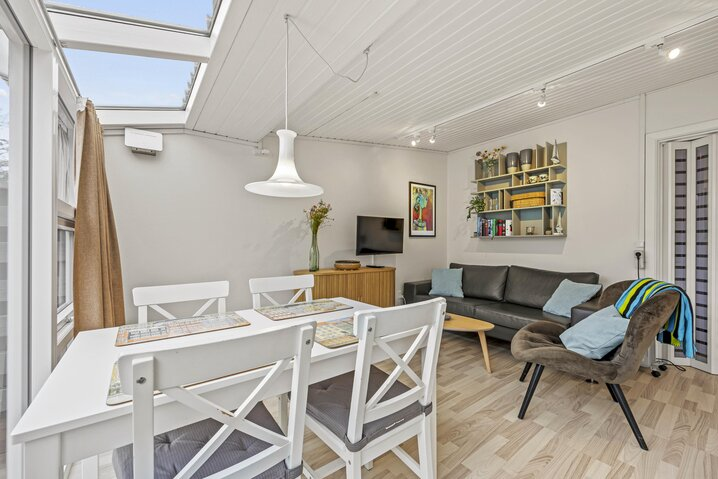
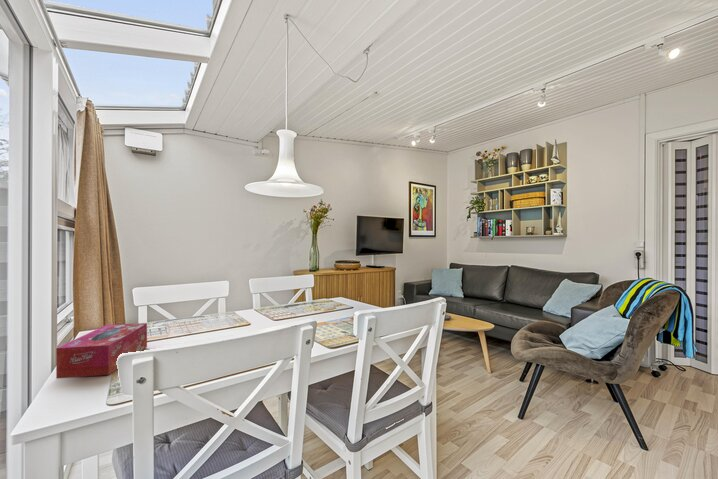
+ tissue box (107, 347)
